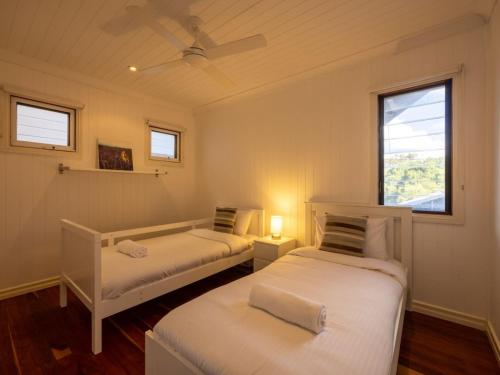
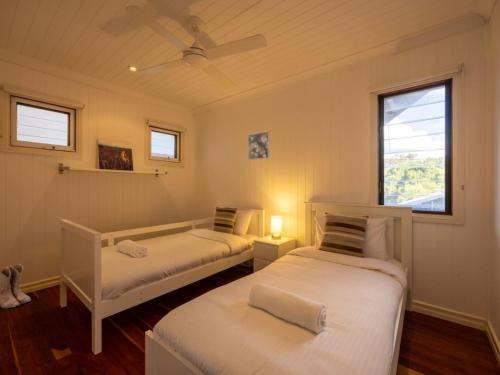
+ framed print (258, 146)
+ boots (13, 284)
